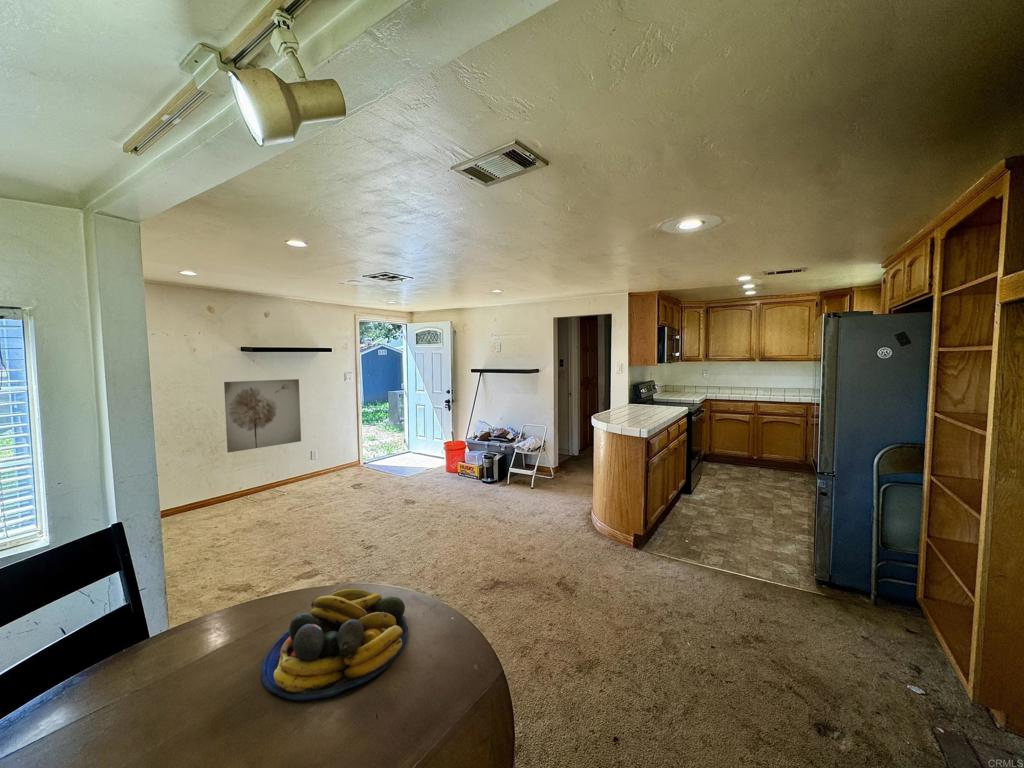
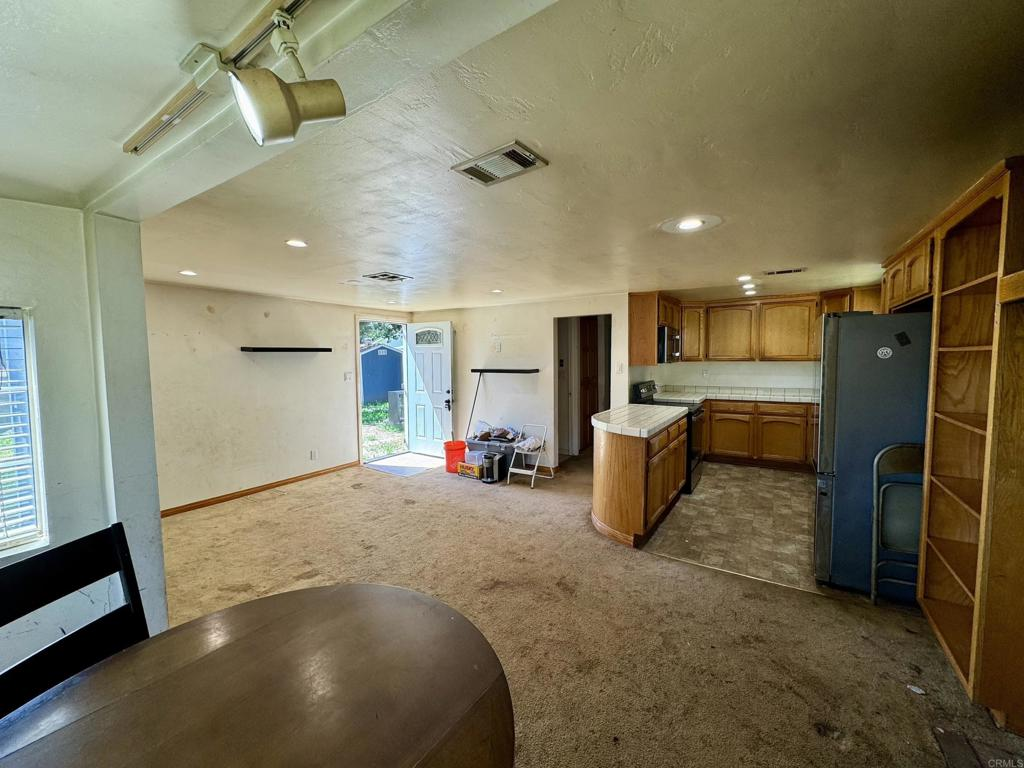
- fruit bowl (338, 623)
- wall art (265, 413)
